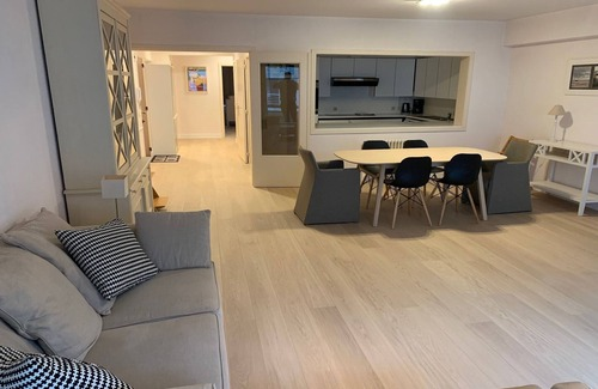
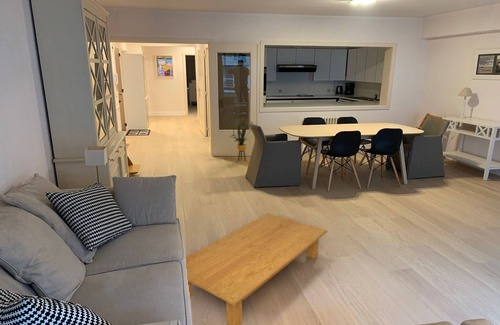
+ coffee table (255, 260)
+ house plant (243, 139)
